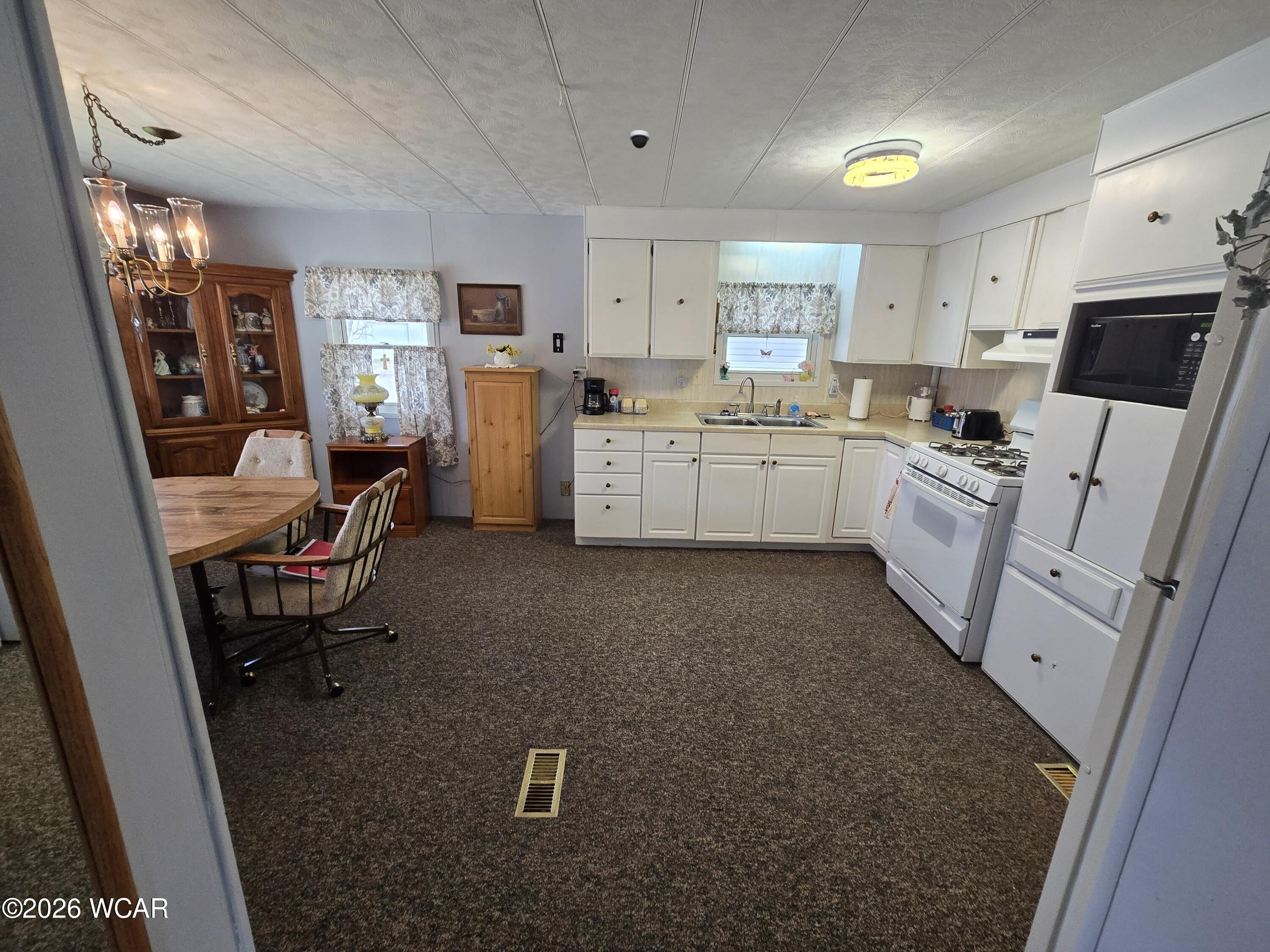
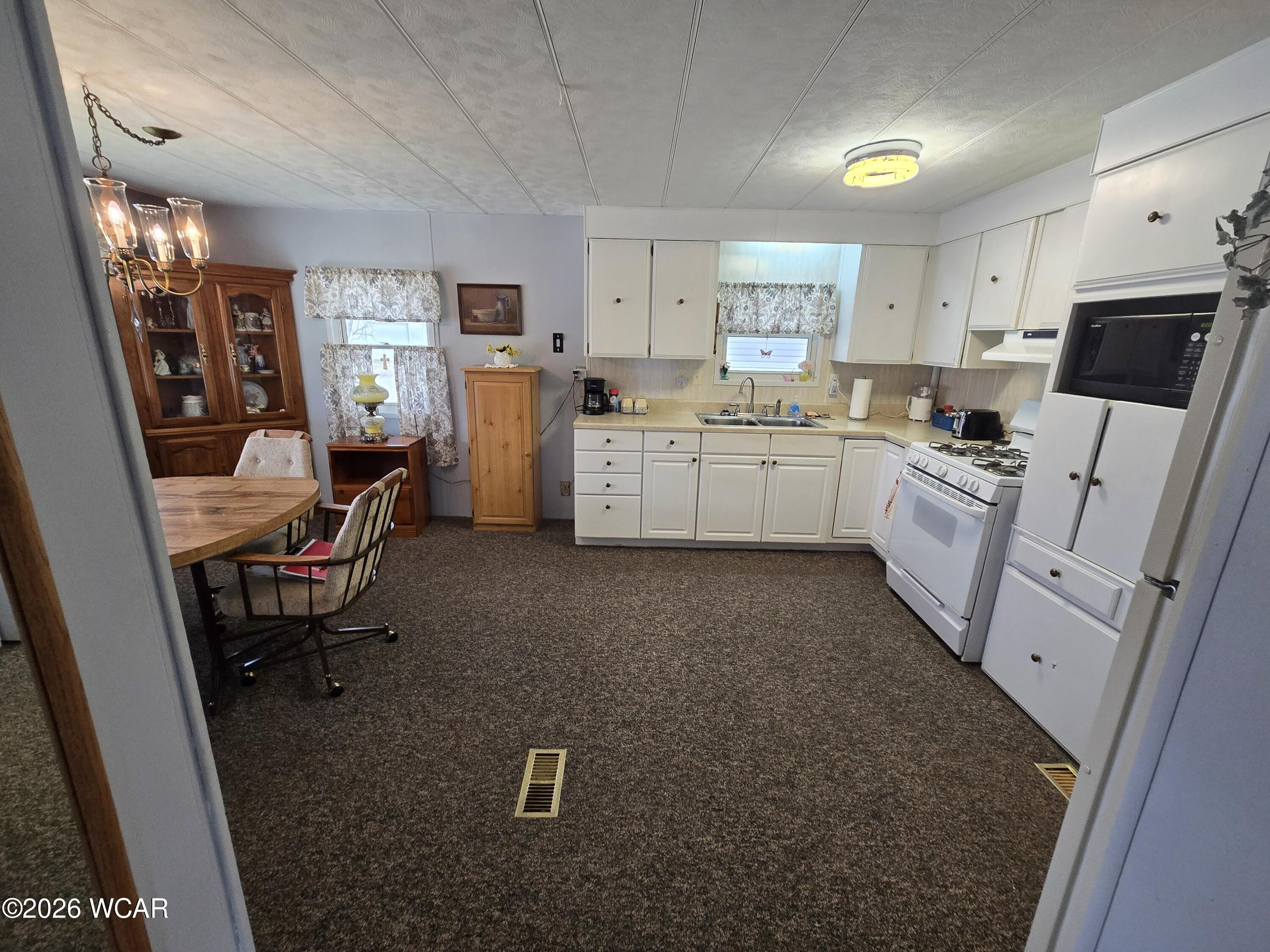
- dome security camera (639, 141)
